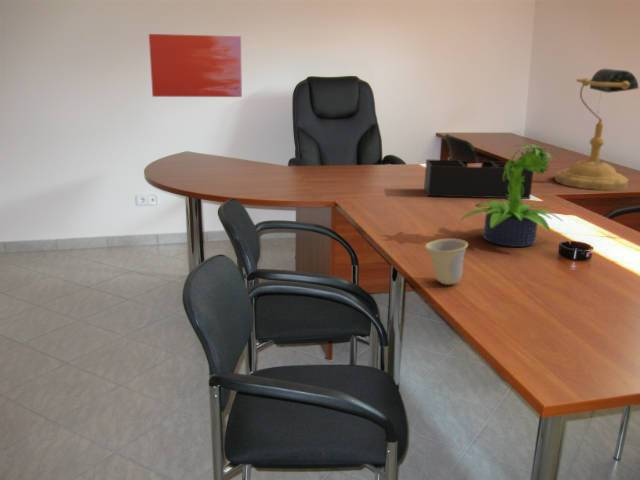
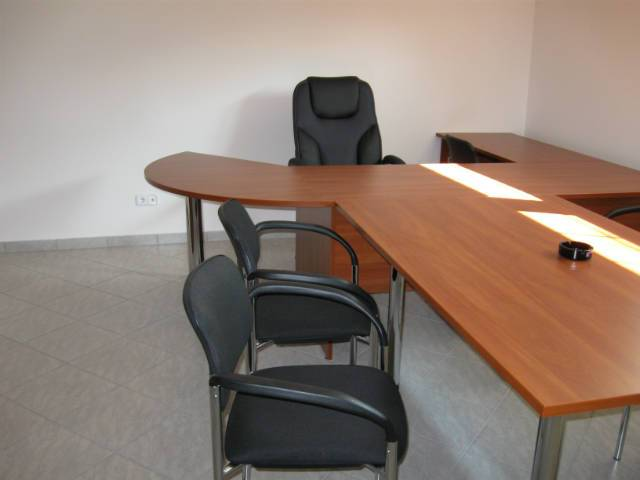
- wall art (196, 66)
- desk lamp (599, 127)
- cup (445, 262)
- potted plant (515, 193)
- desk organizer (476, 178)
